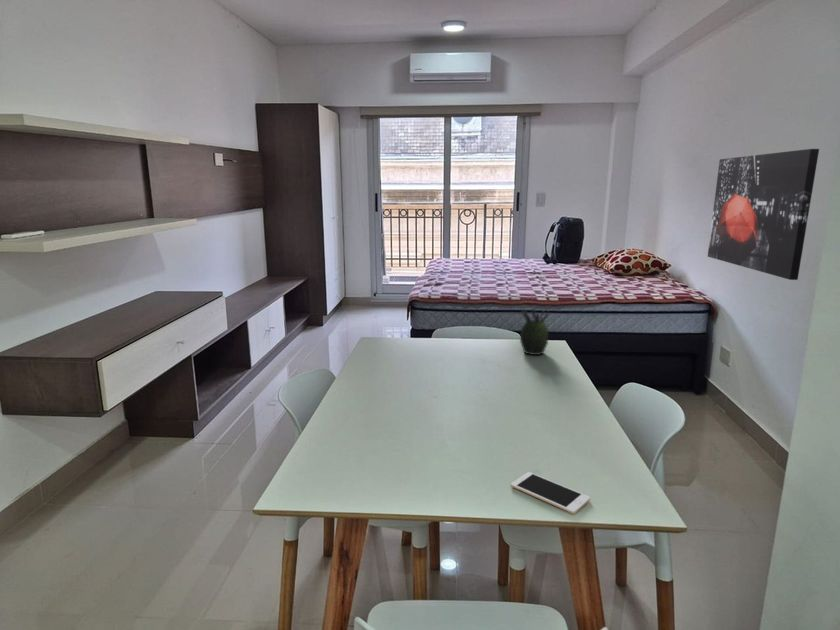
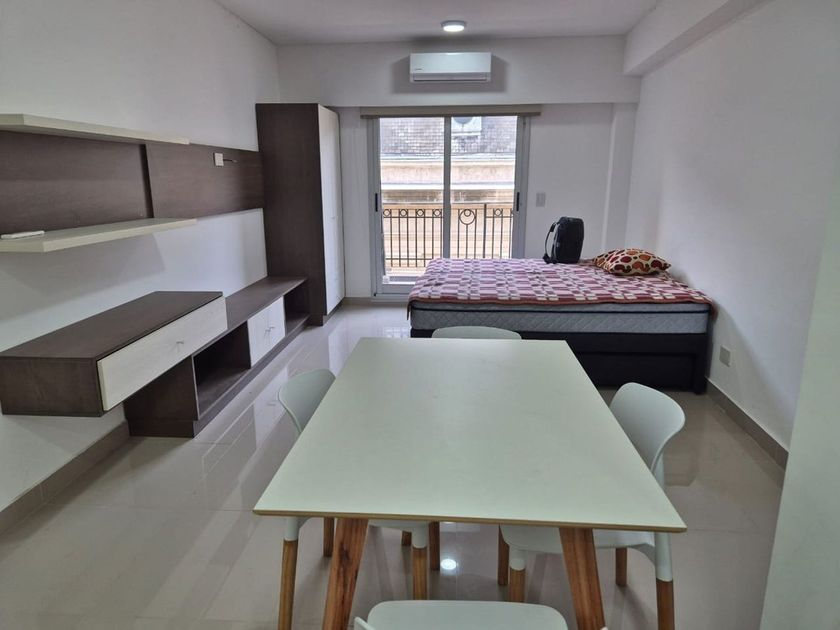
- cell phone (549, 491)
- succulent plant (534, 330)
- wall art (753, 212)
